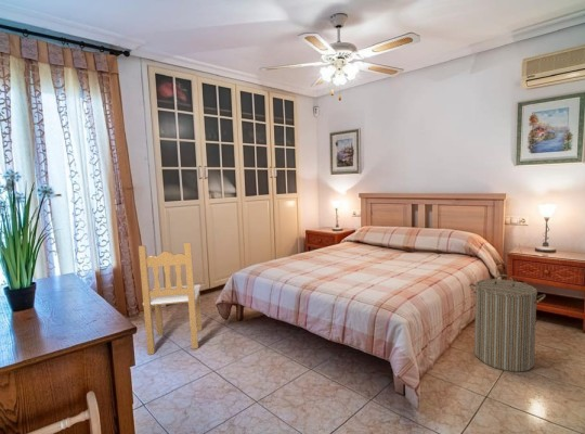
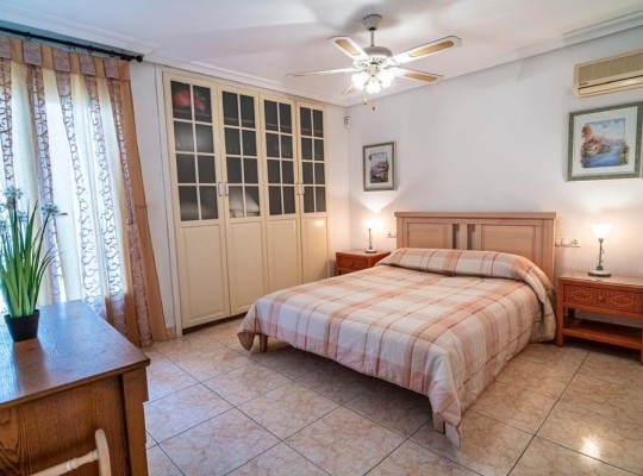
- laundry hamper (504, 317)
- wooden chair (172, 291)
